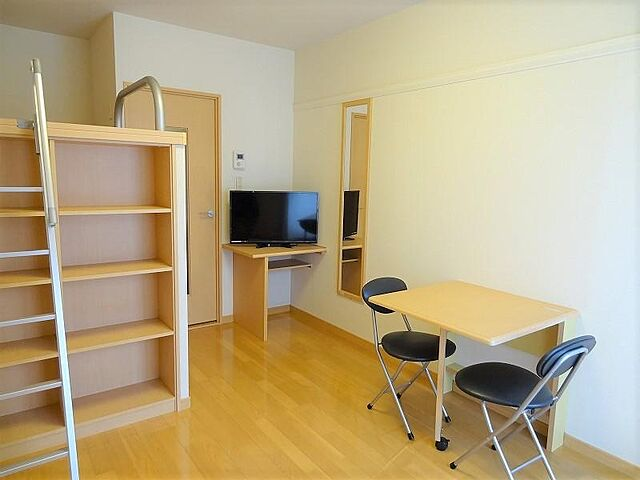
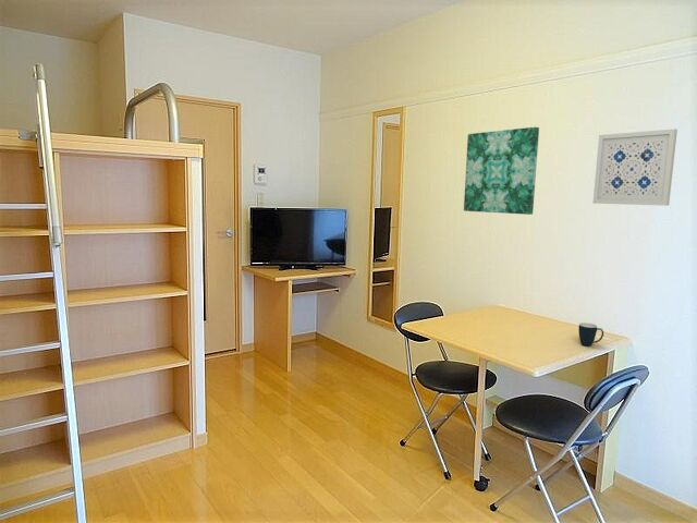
+ wall art (499, 172)
+ wall art (632, 168)
+ mug (590, 335)
